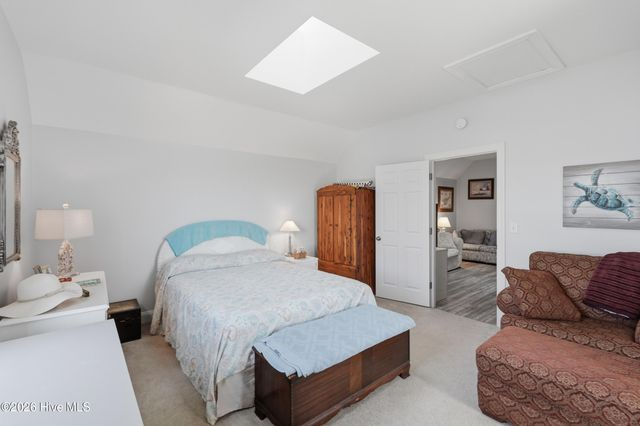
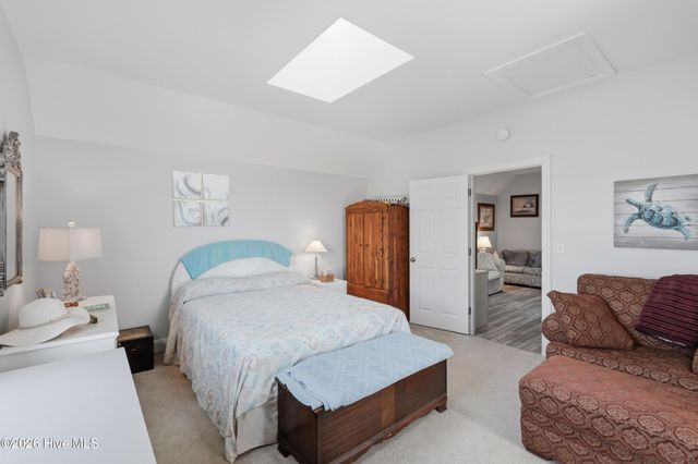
+ wall art (203, 199)
